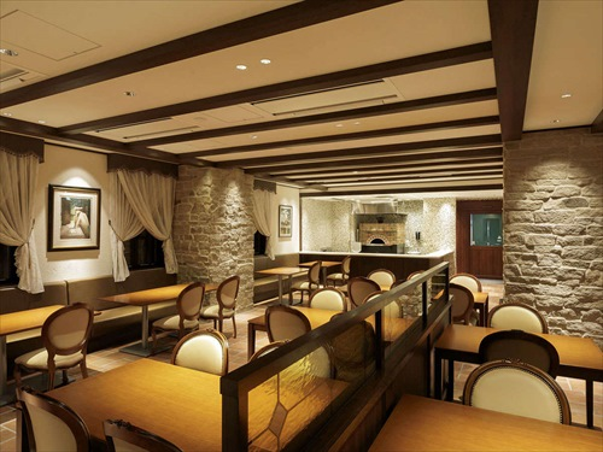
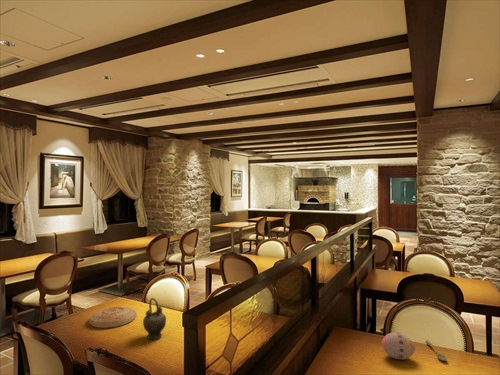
+ soupspoon (435, 350)
+ teapot (153, 316)
+ decorative egg (398, 345)
+ plate (113, 314)
